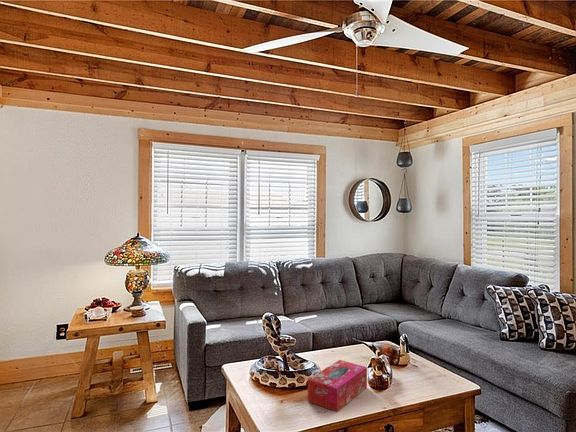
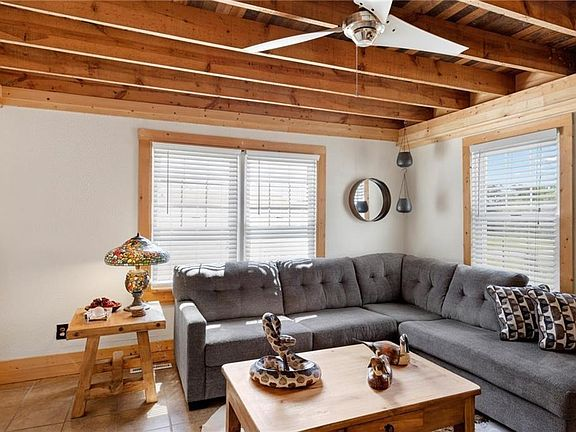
- tissue box (338, 383)
